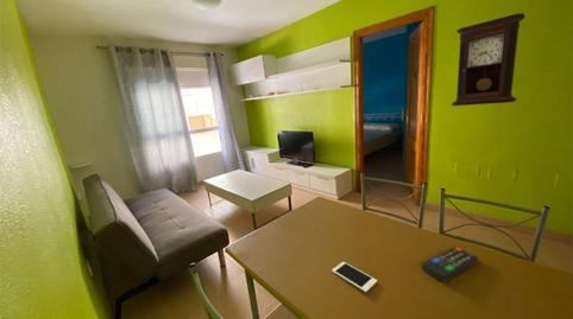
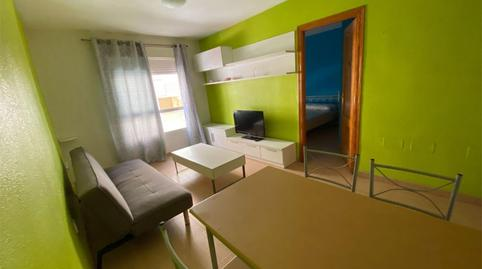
- cell phone (353, 275)
- remote control (449, 262)
- pendulum clock (484, 64)
